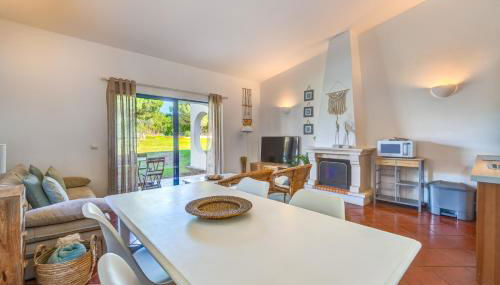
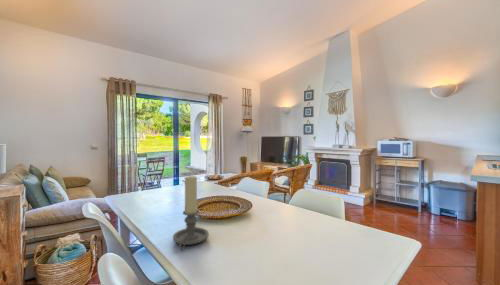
+ candle holder (189, 208)
